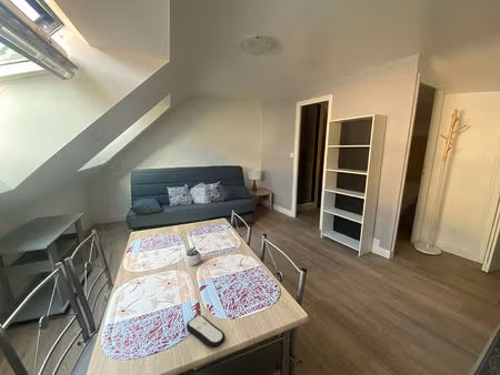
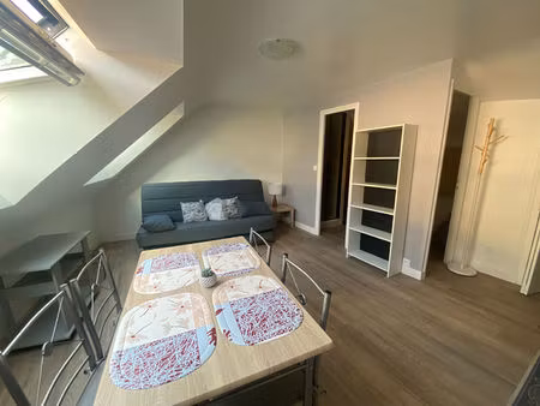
- remote control (206, 331)
